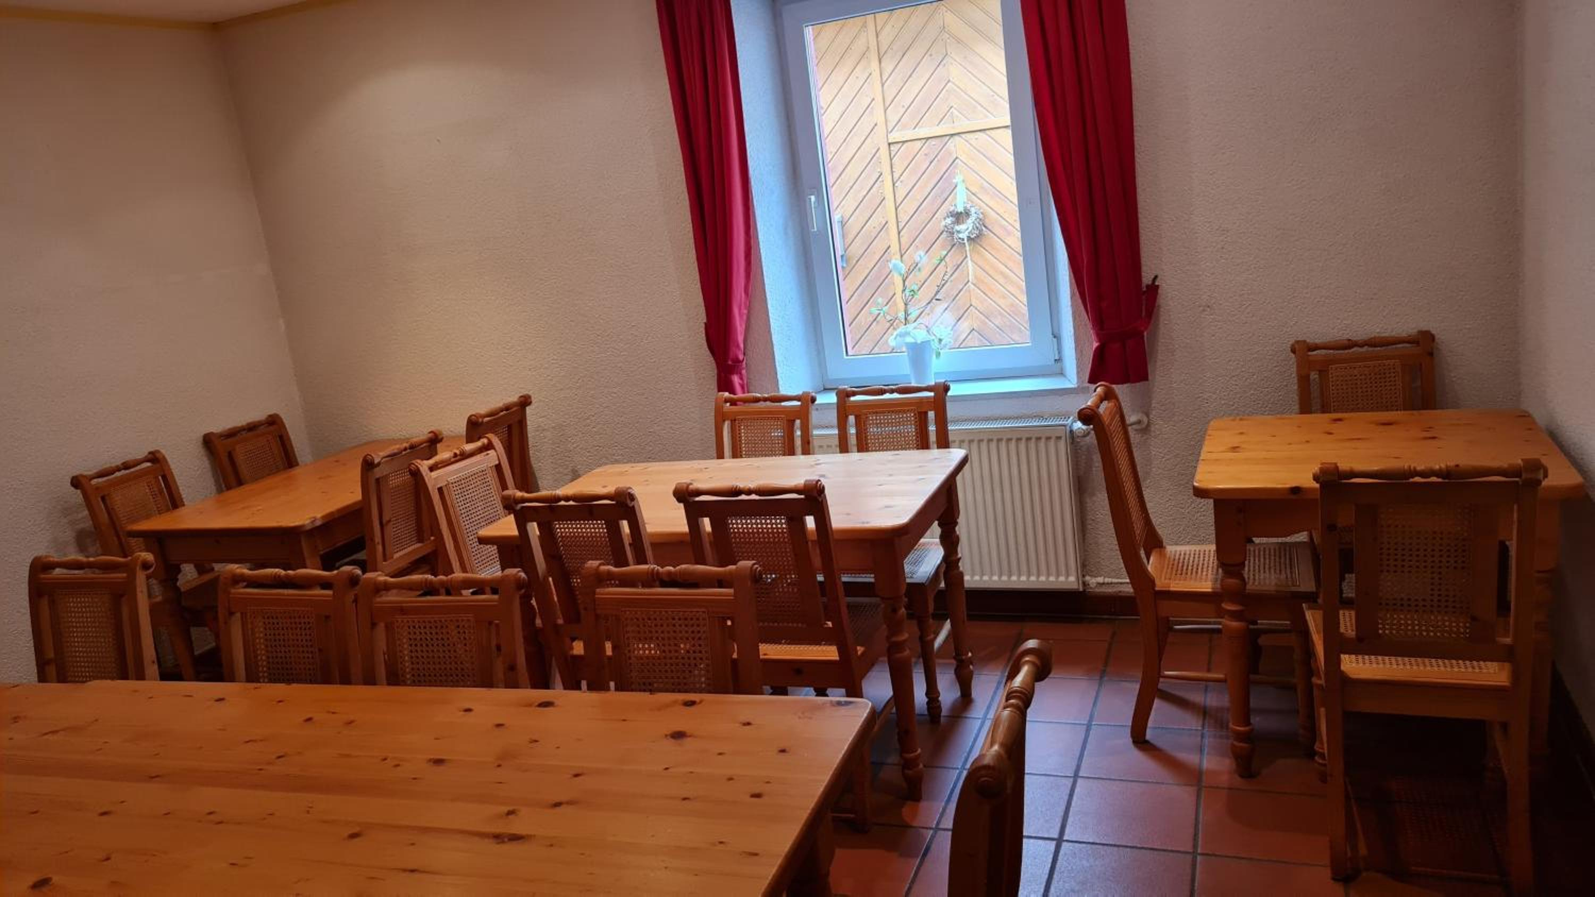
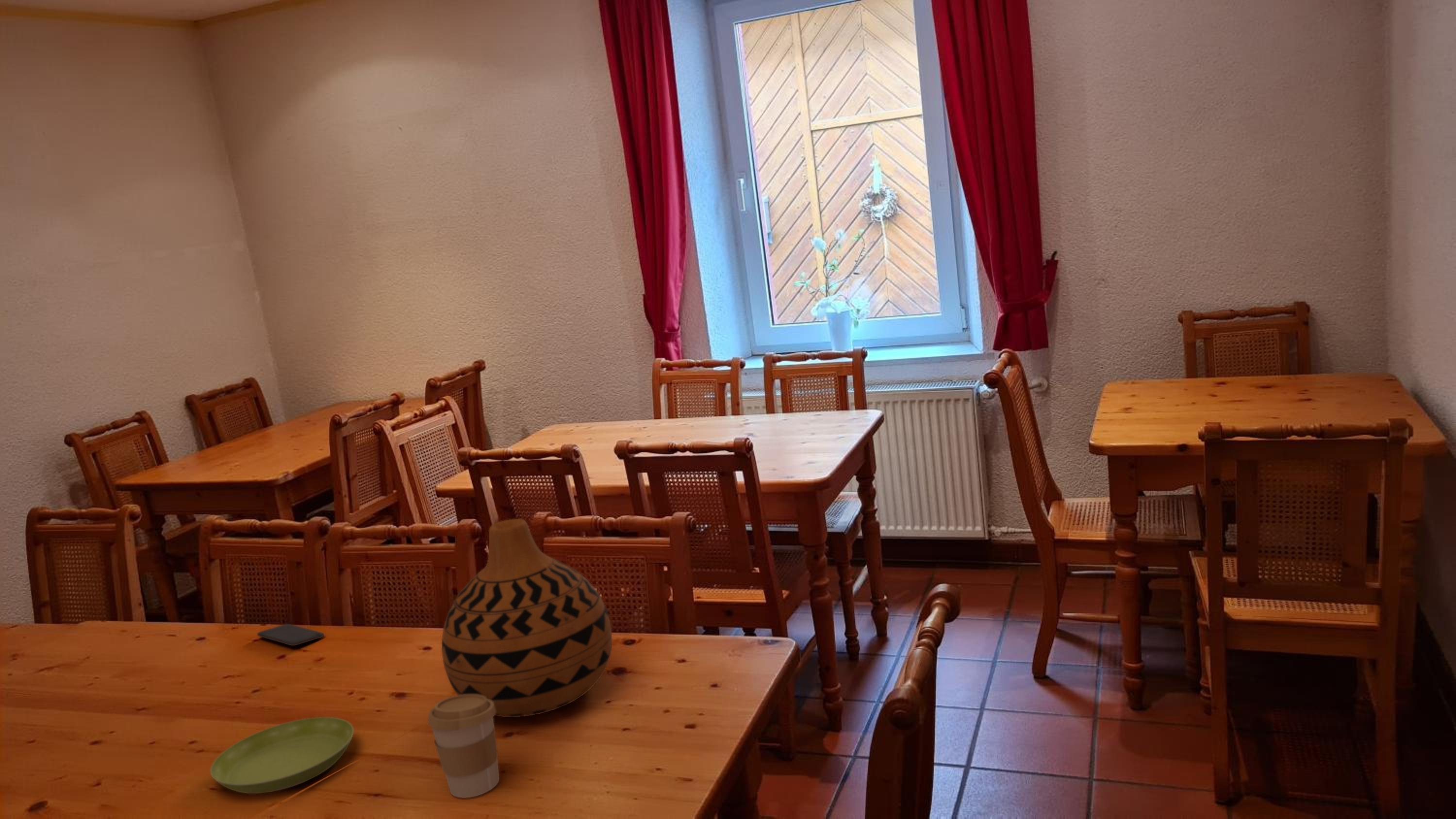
+ saucer (285, 757)
+ smartphone (290, 634)
+ coffee cup (467, 742)
+ vase (523, 610)
